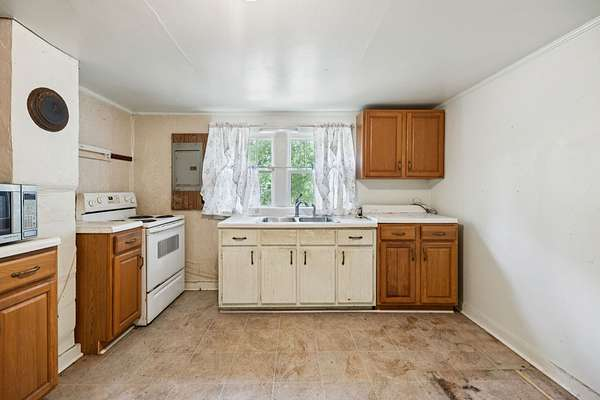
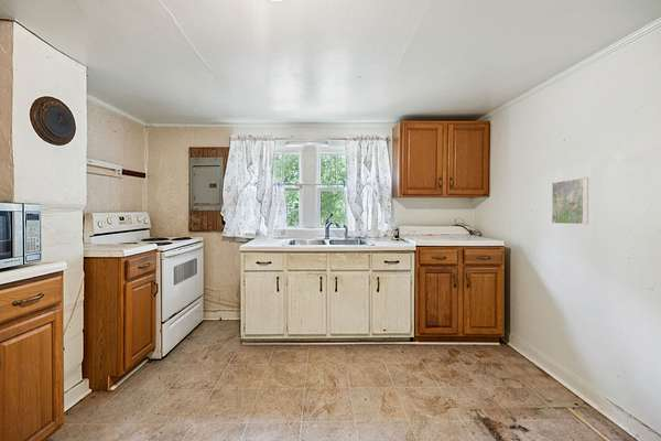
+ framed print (568, 202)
